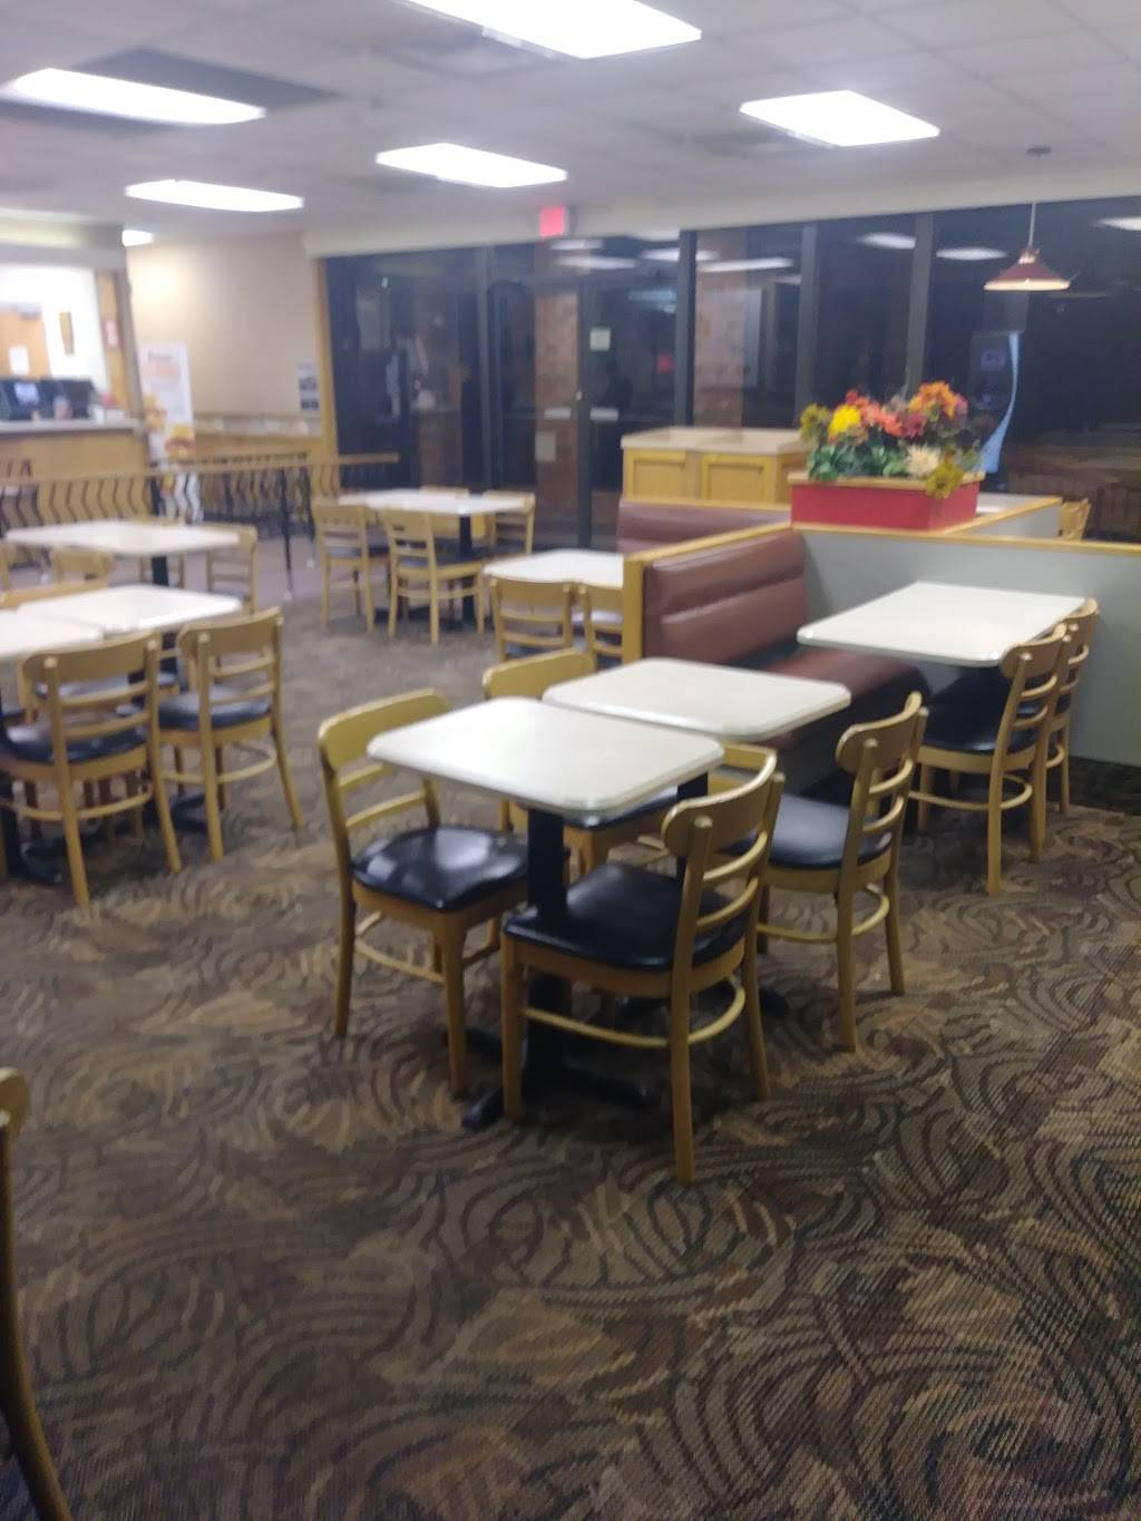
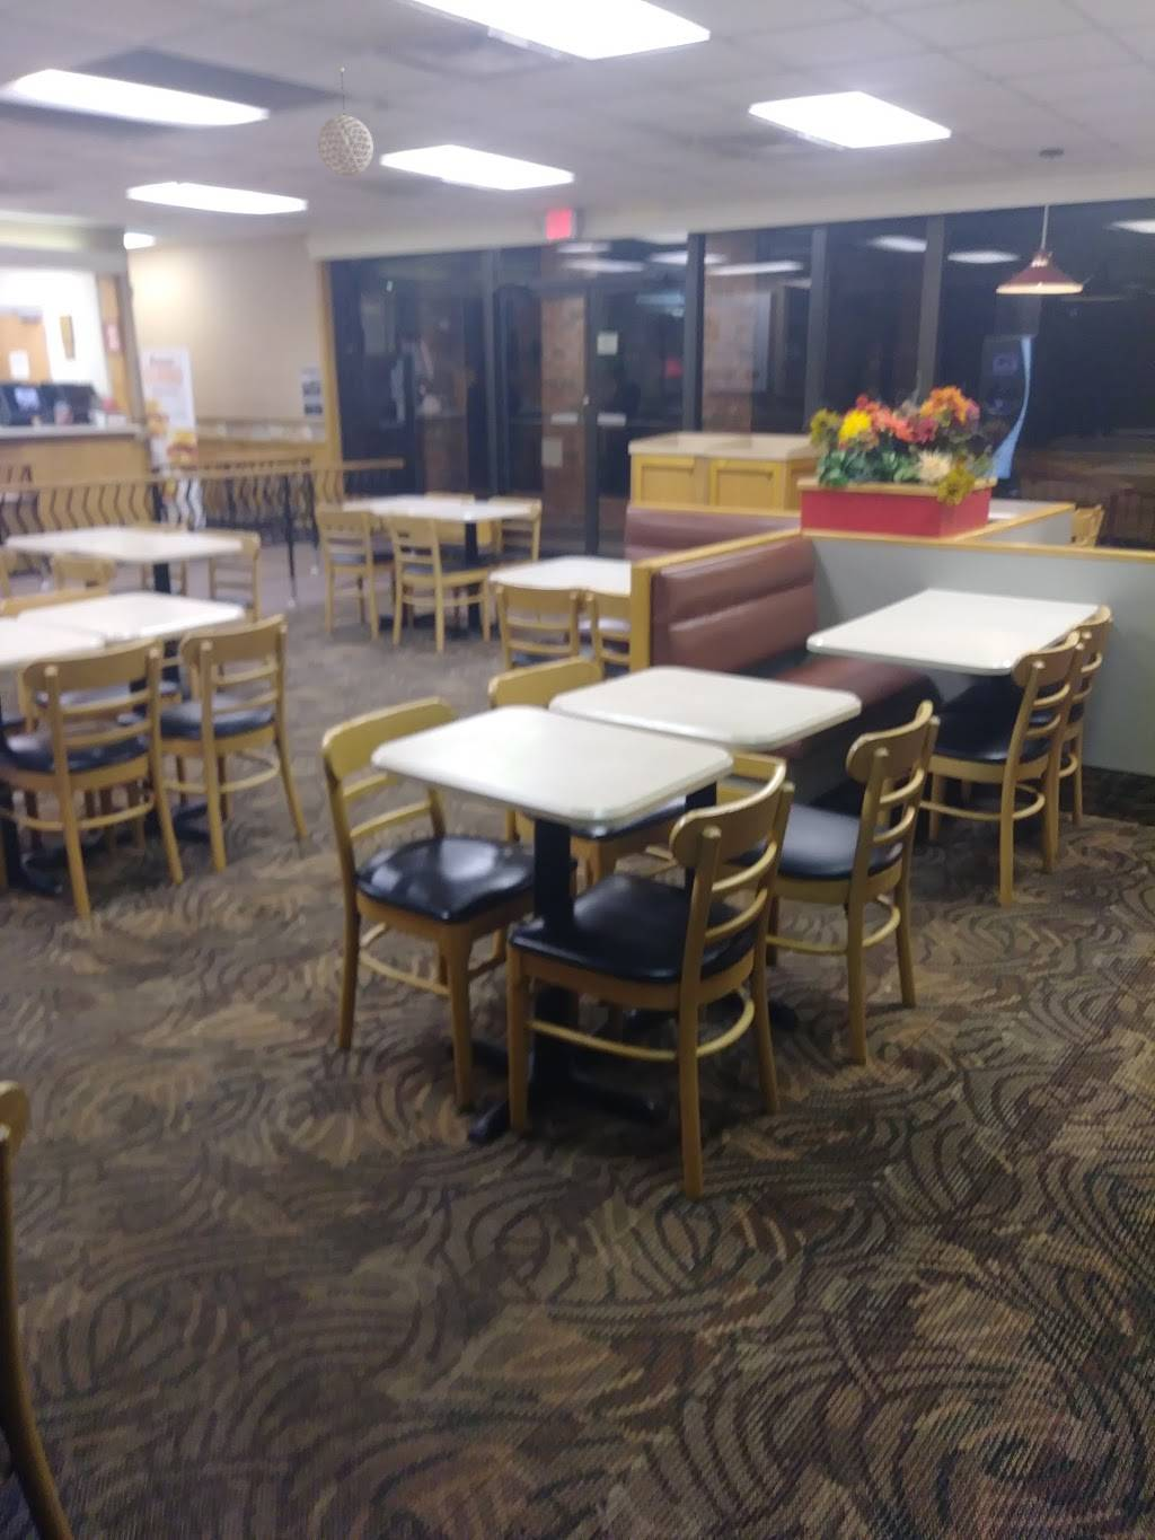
+ pendant light (345, 121)
